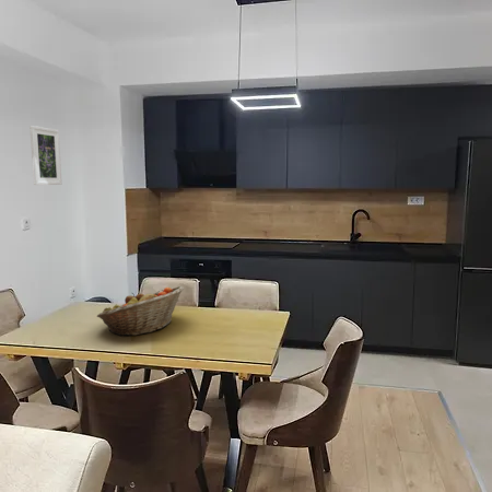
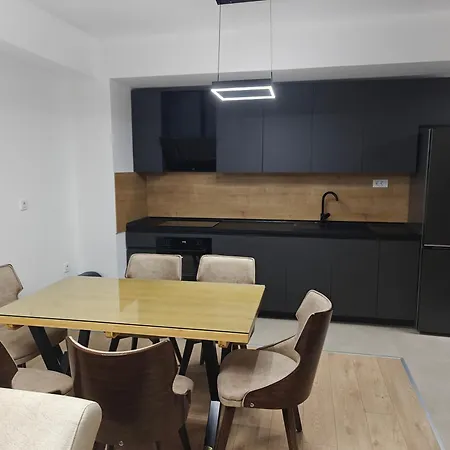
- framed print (46, 156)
- fruit basket (142, 307)
